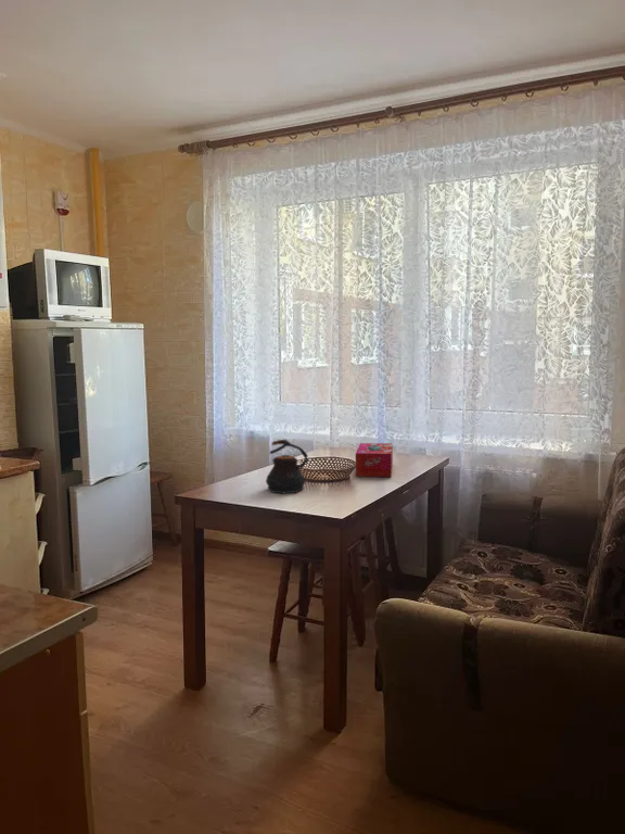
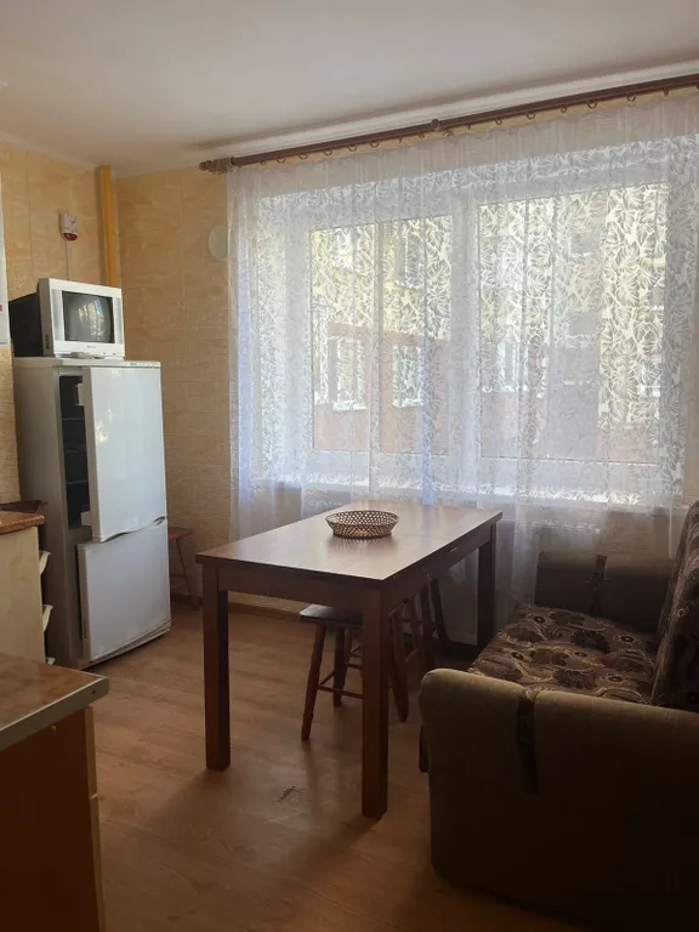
- teapot (286, 465)
- tissue box (374, 458)
